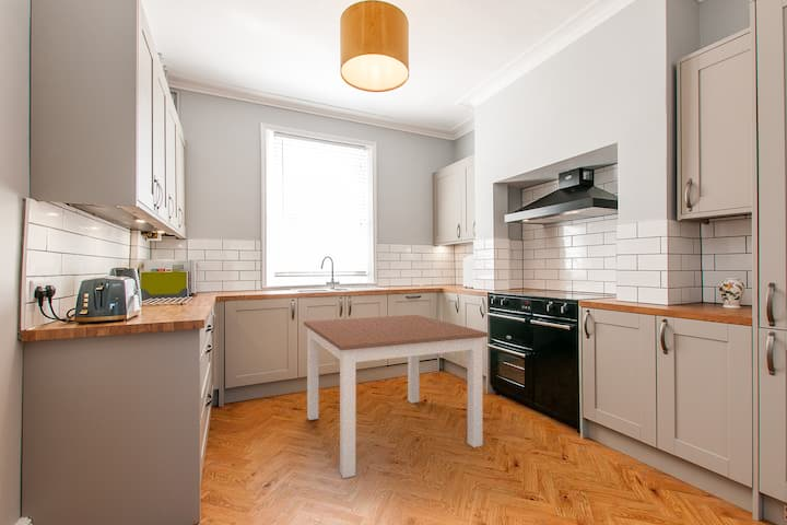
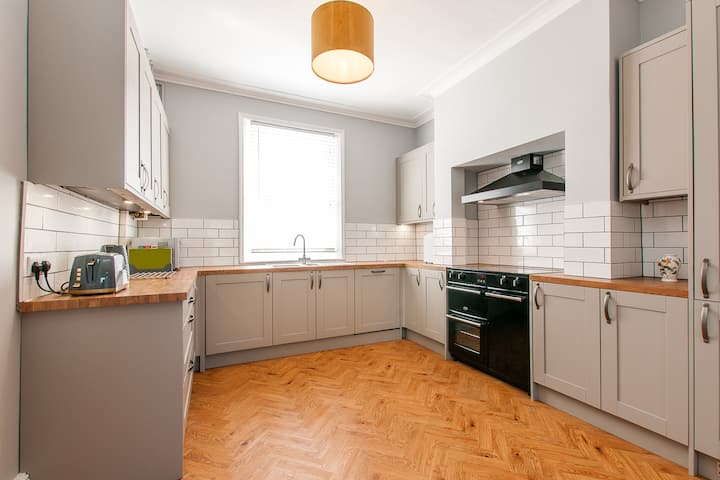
- dining table (387, 358)
